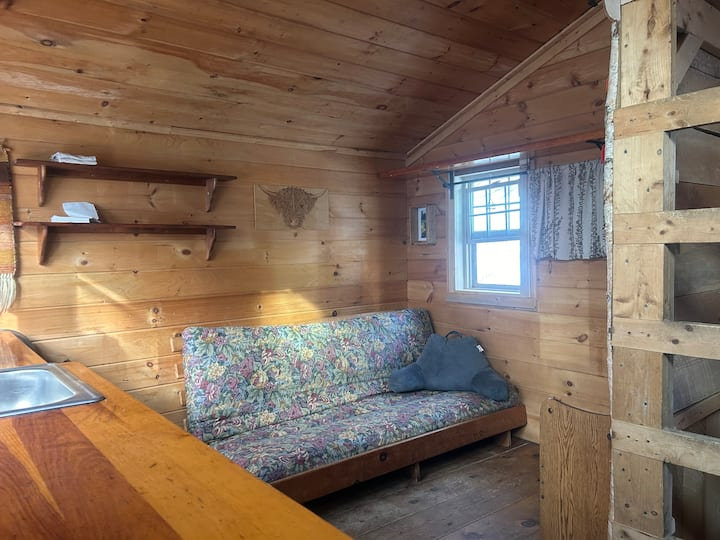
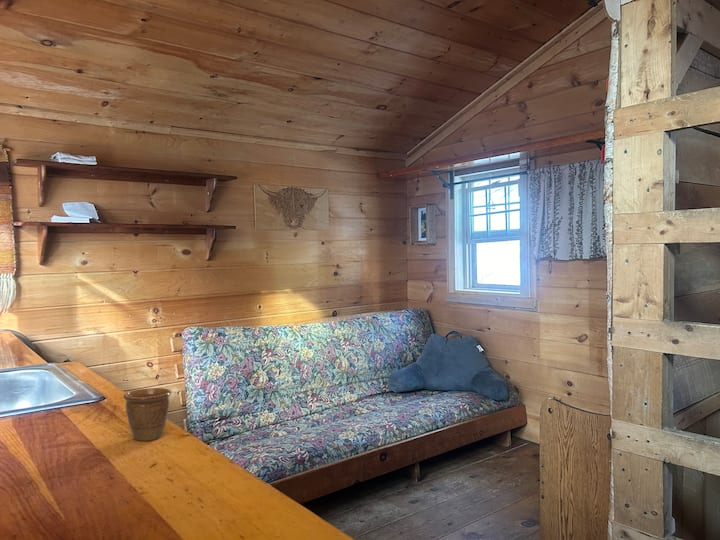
+ mug (149, 413)
